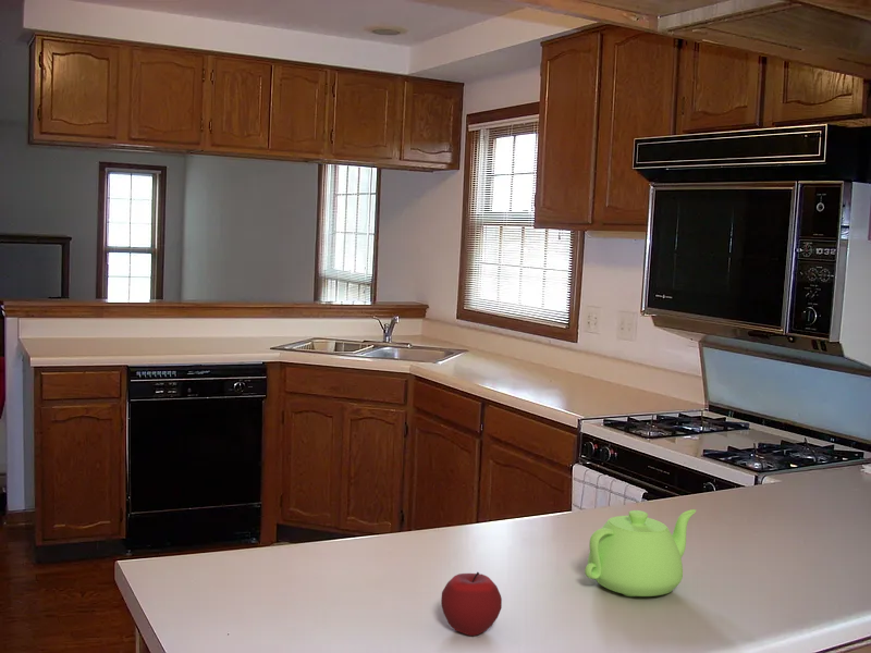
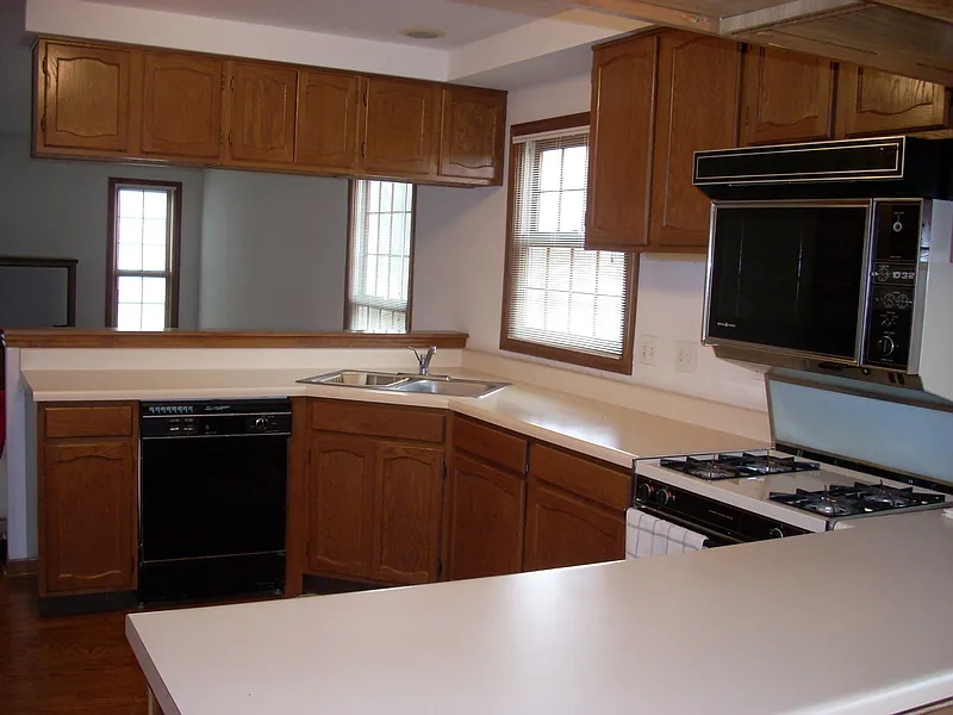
- teapot (640, 547)
- apple (470, 600)
